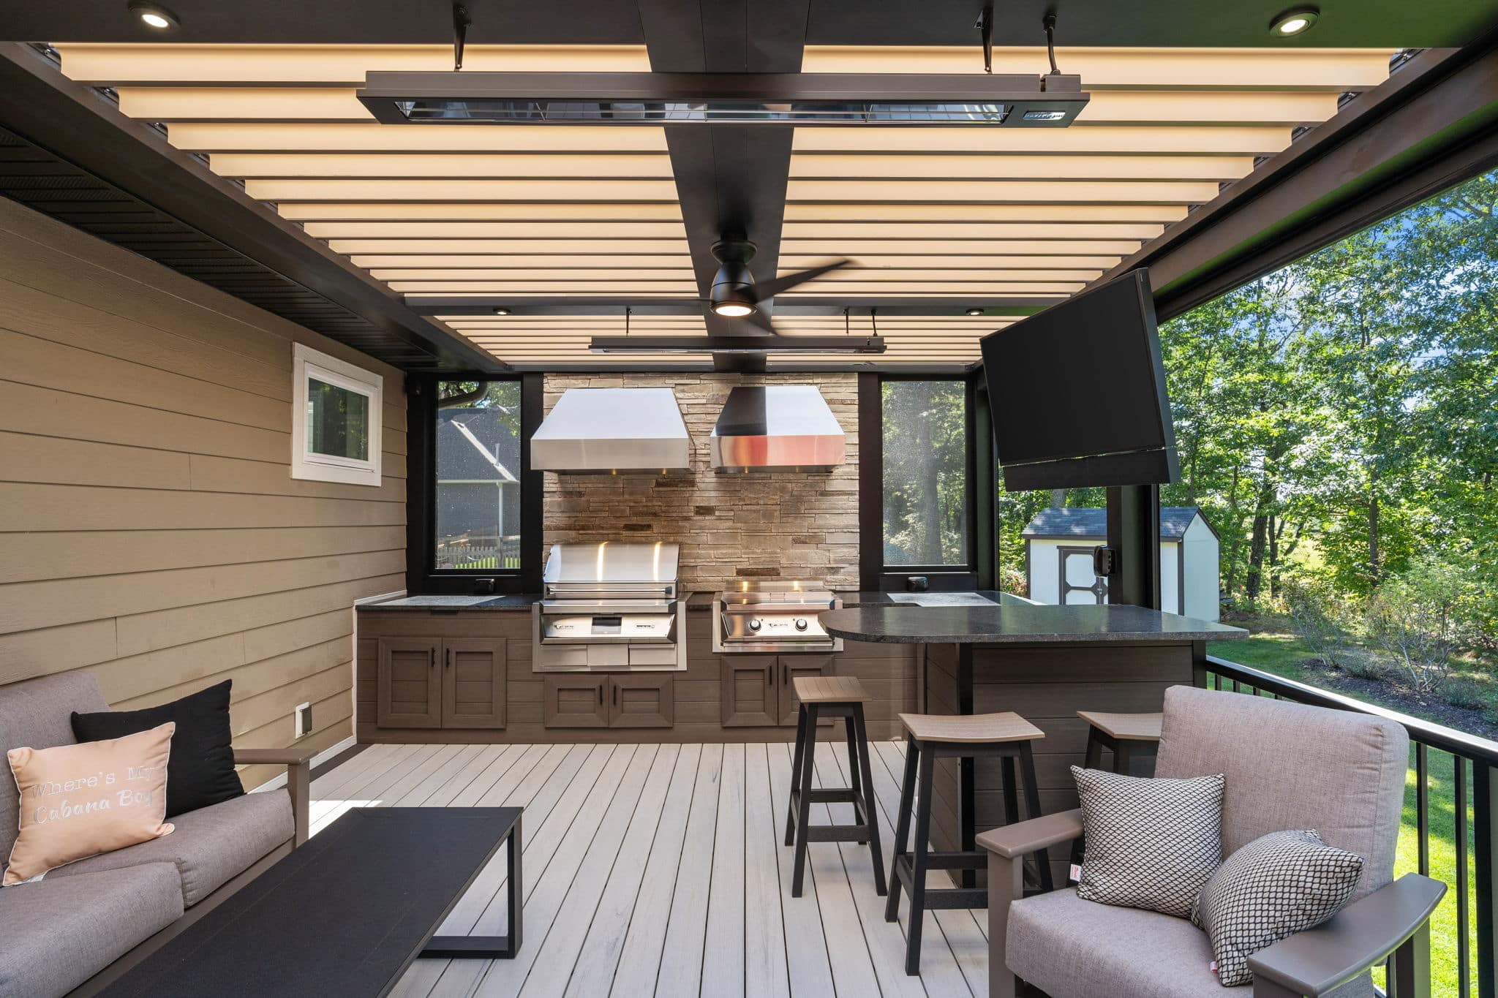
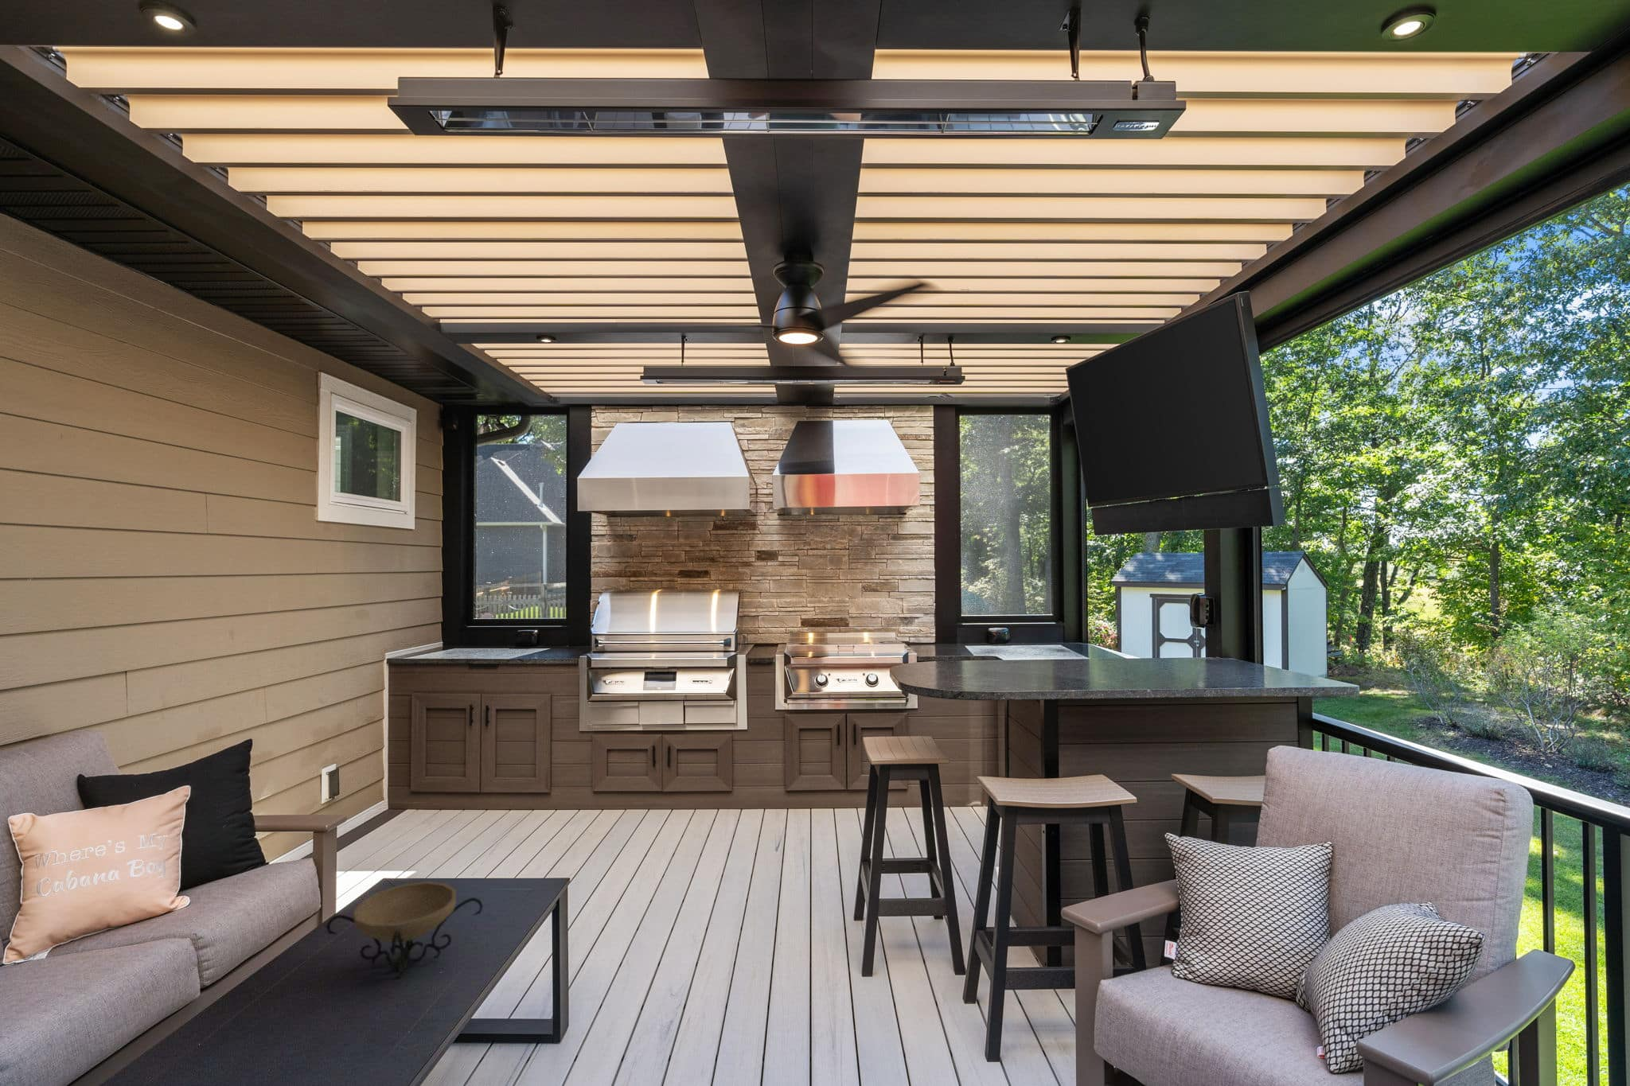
+ decorative bowl (406, 932)
